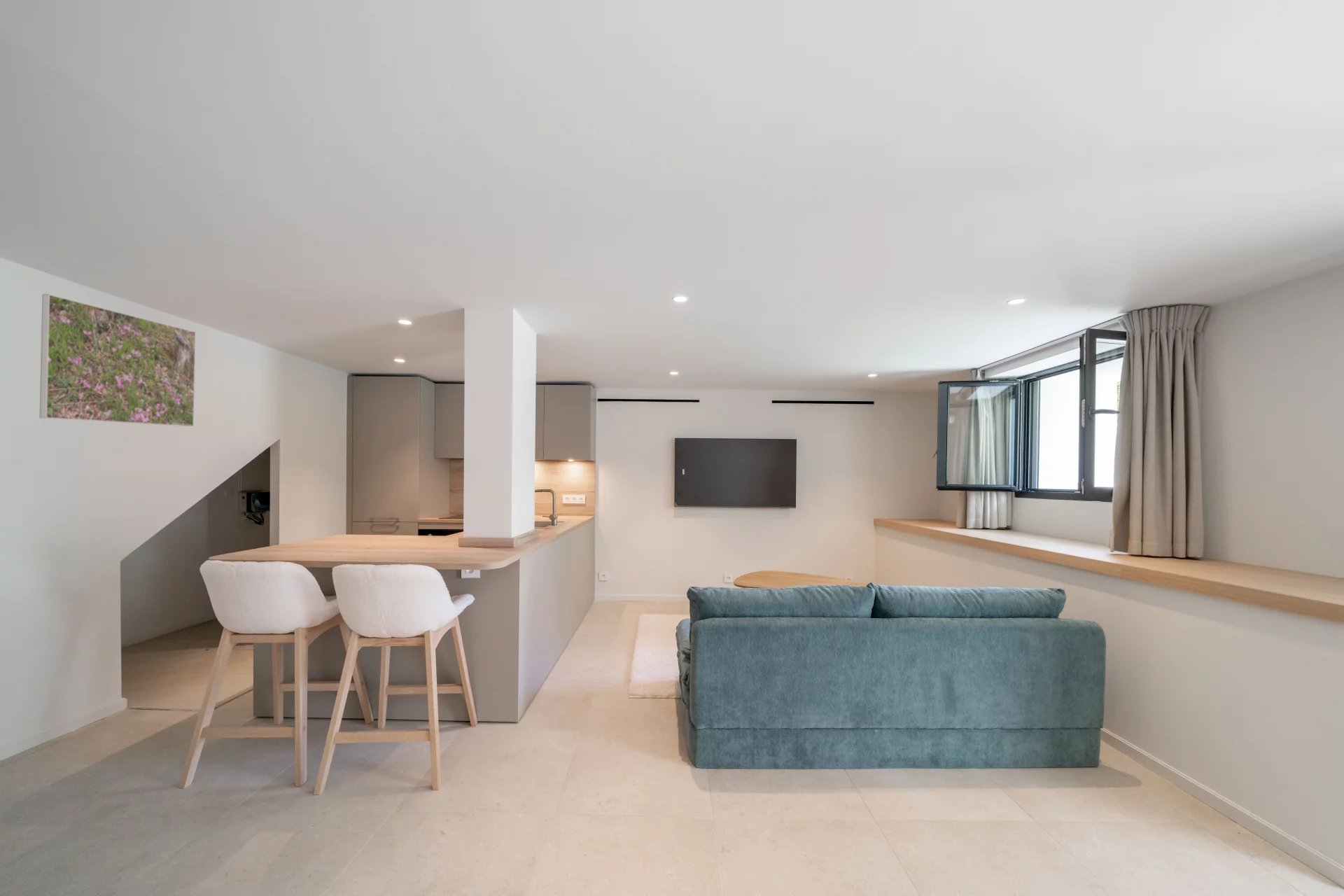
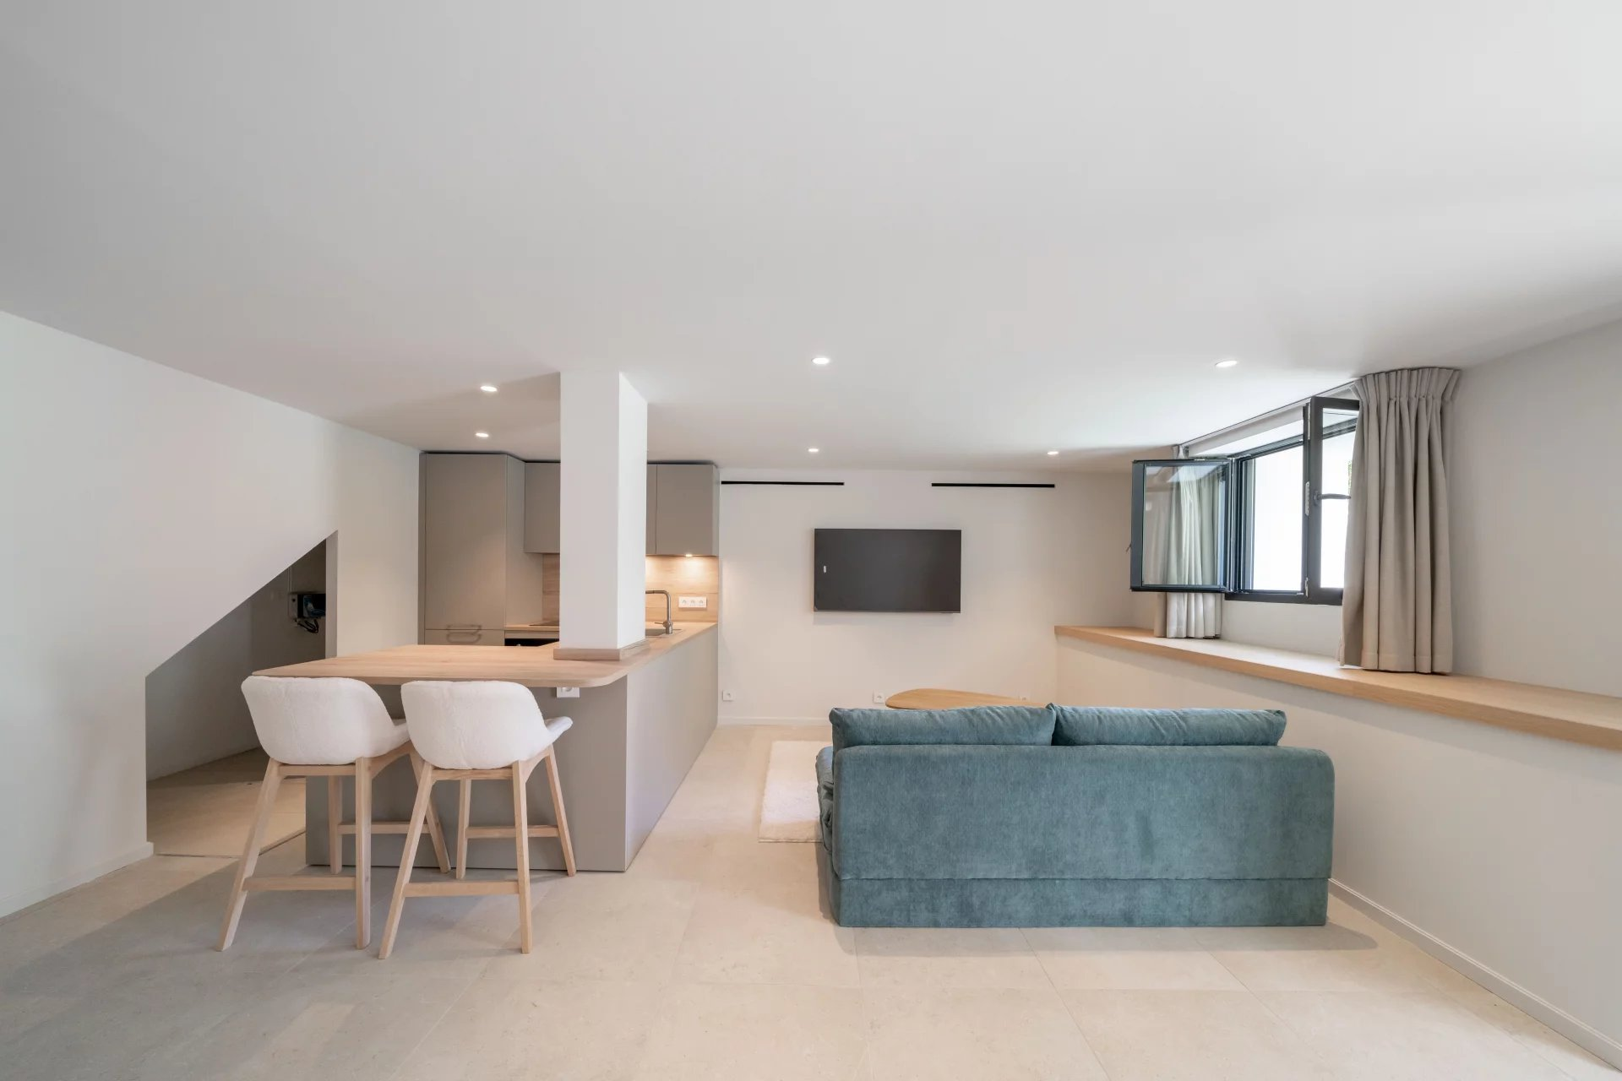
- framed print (128, 369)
